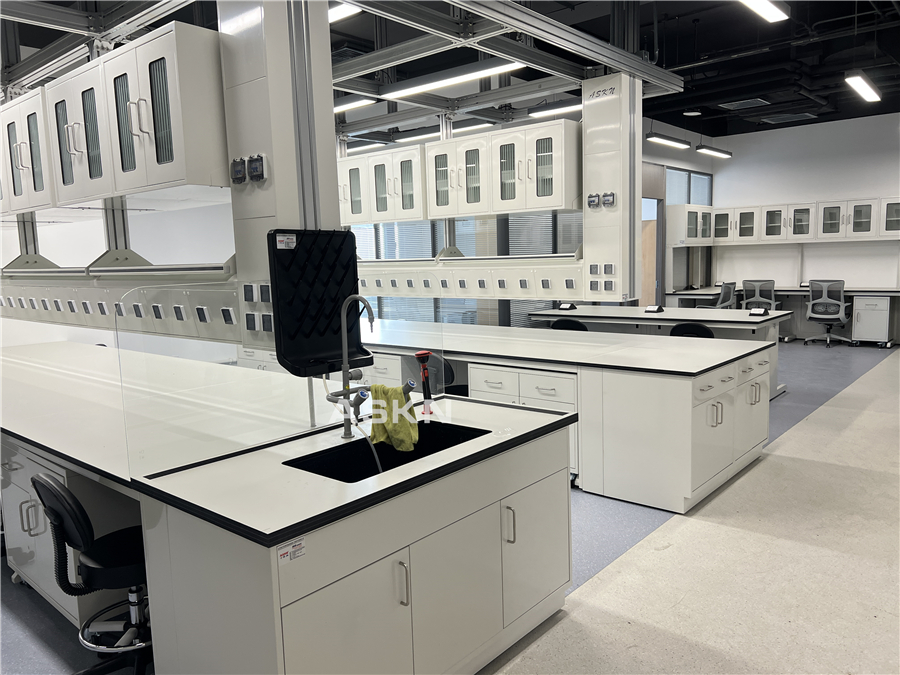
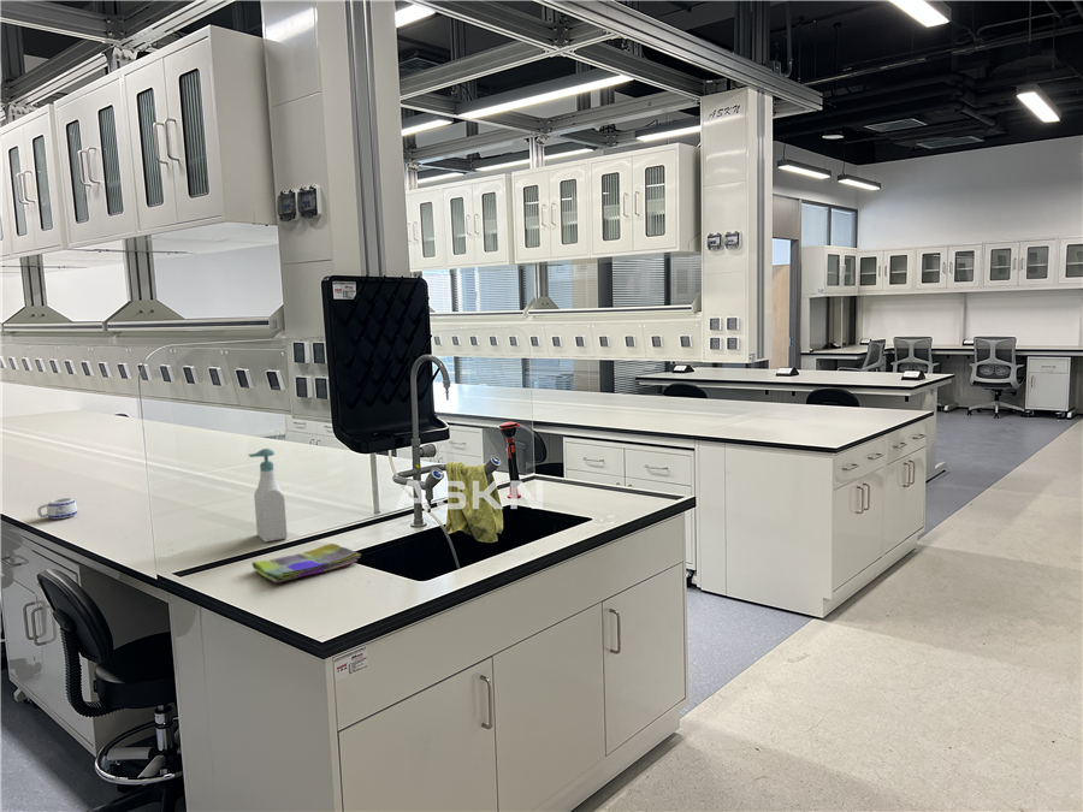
+ mug (57, 509)
+ dish towel (307, 561)
+ soap bottle (265, 493)
